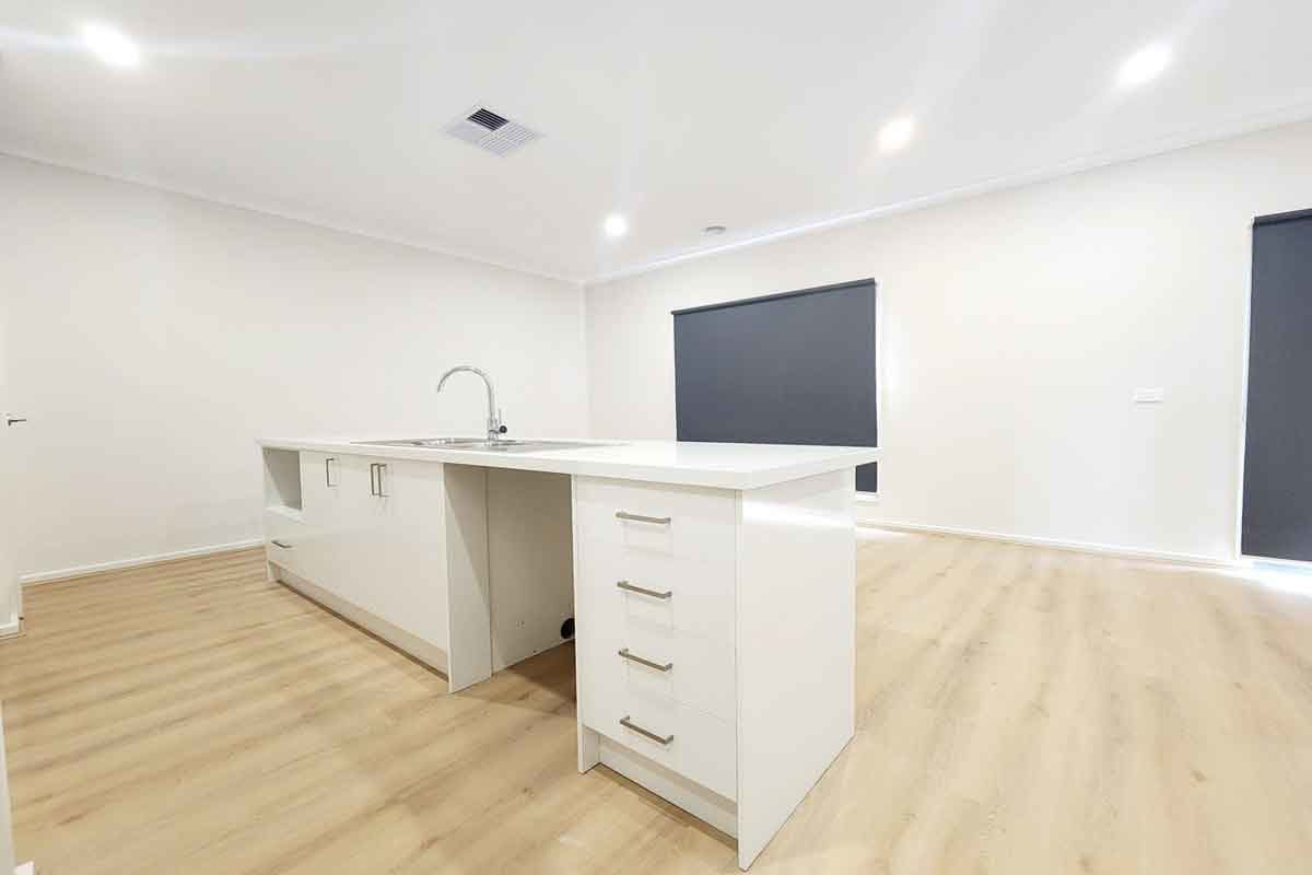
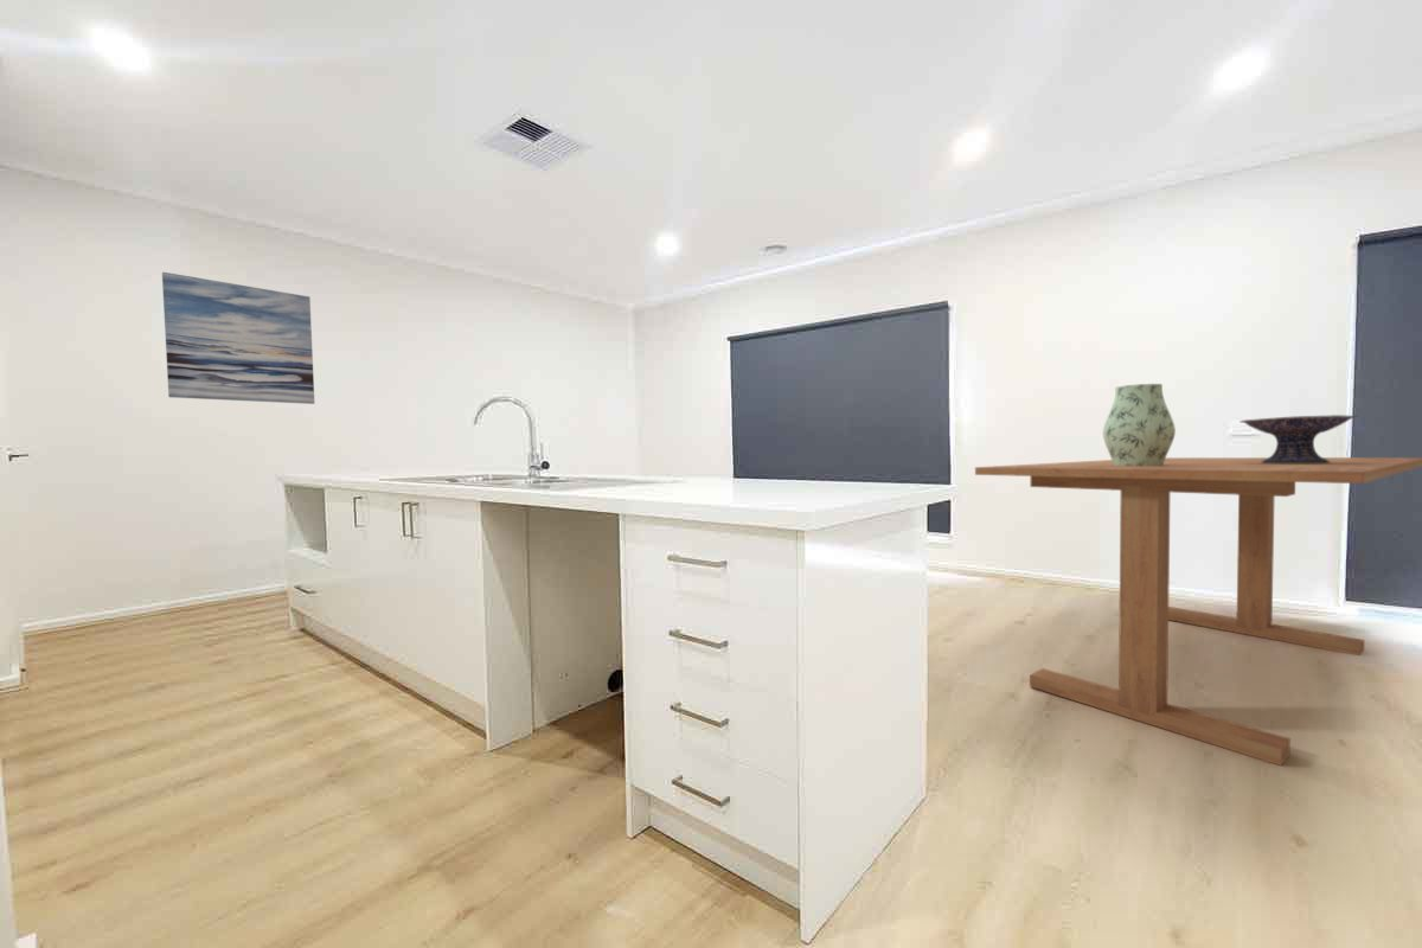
+ vase (1138, 424)
+ wall art (244, 342)
+ dining table (1237, 565)
+ decorative bowl (1294, 440)
